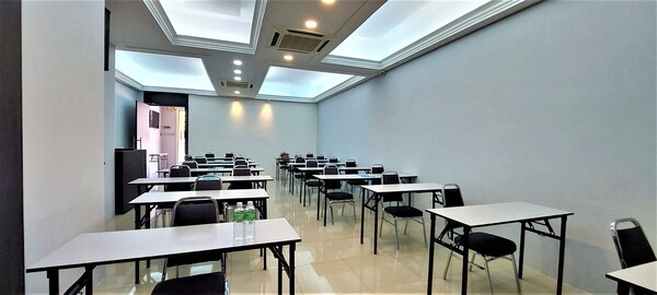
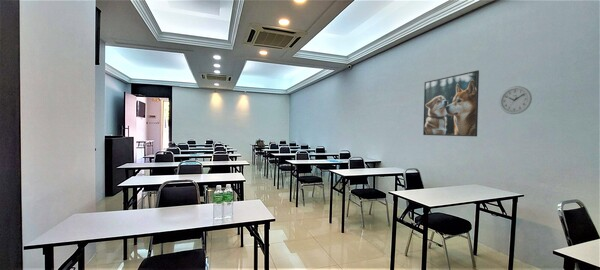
+ wall clock (514, 100)
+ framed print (448, 106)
